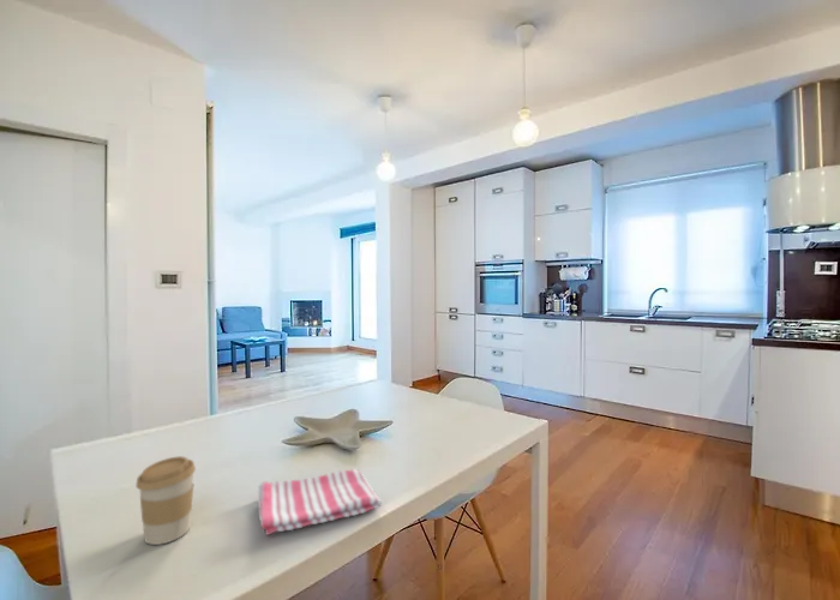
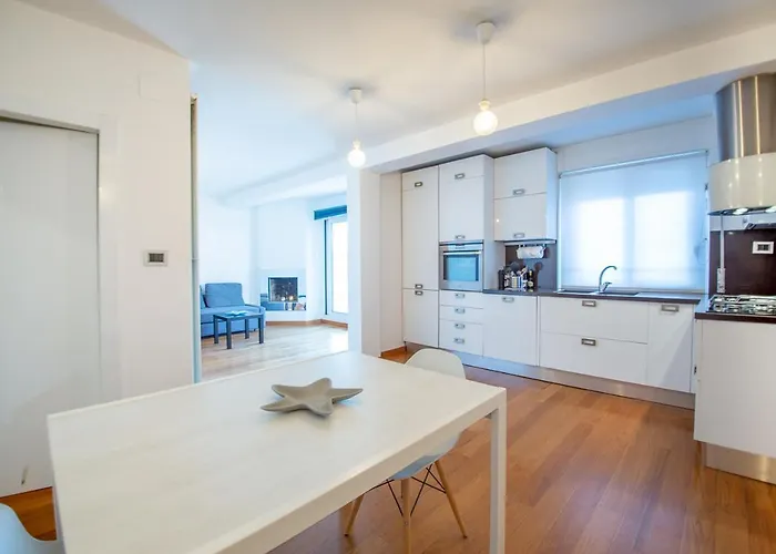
- dish towel (318, 494)
- coffee cup (167, 498)
